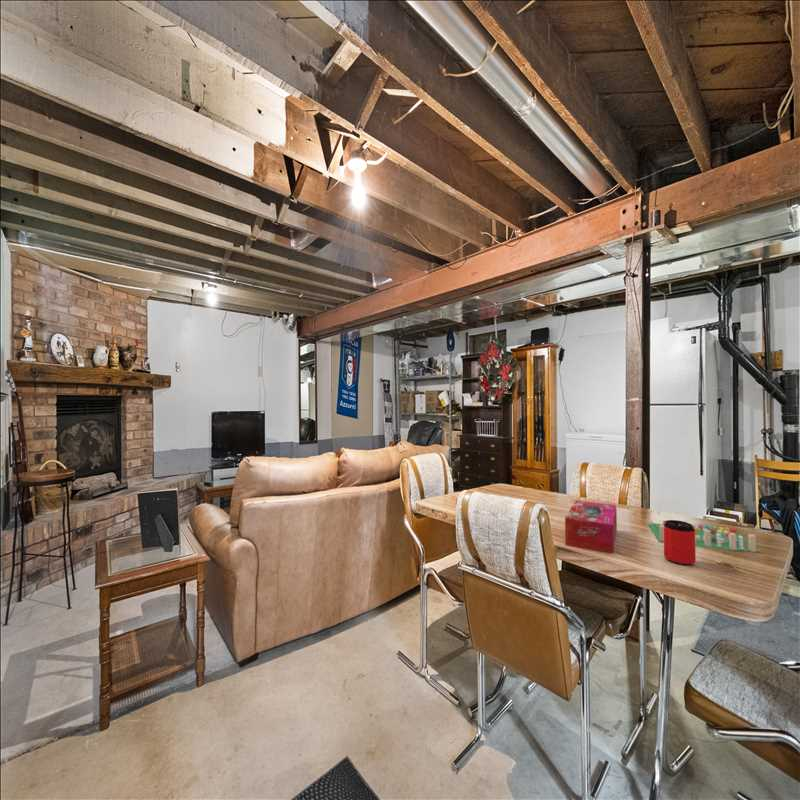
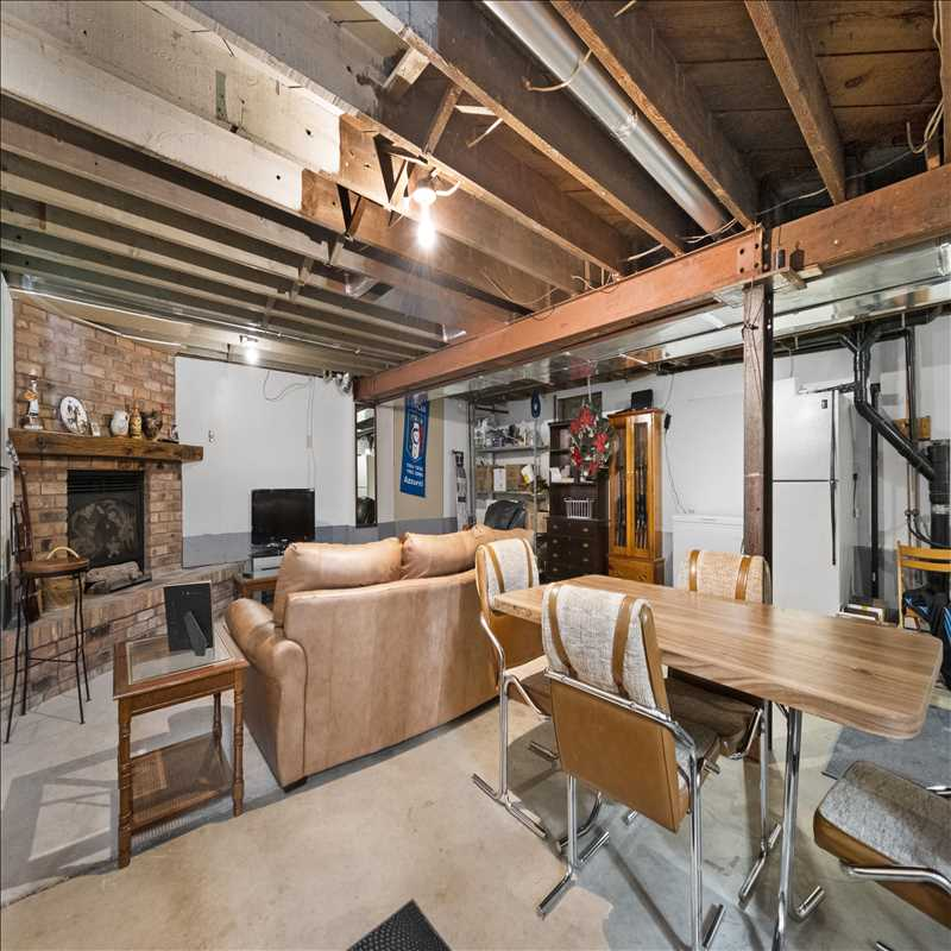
- can (679, 542)
- tissue box (592, 523)
- board game (699, 529)
